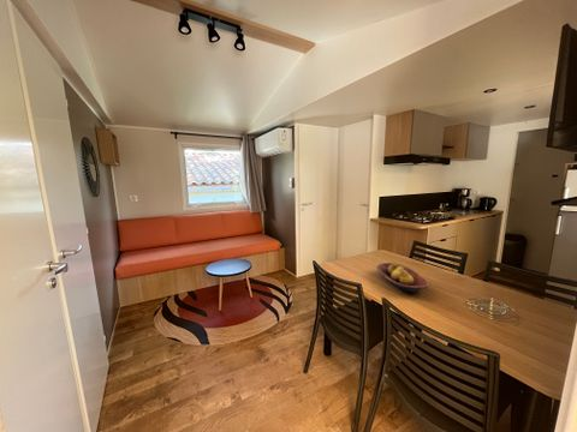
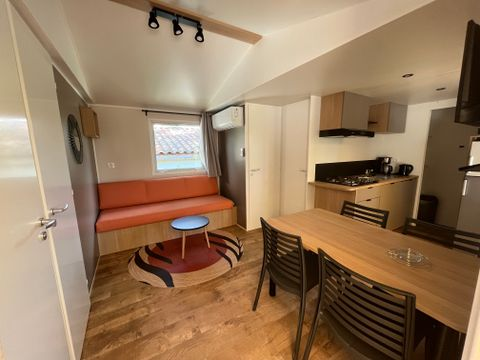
- fruit bowl (399, 274)
